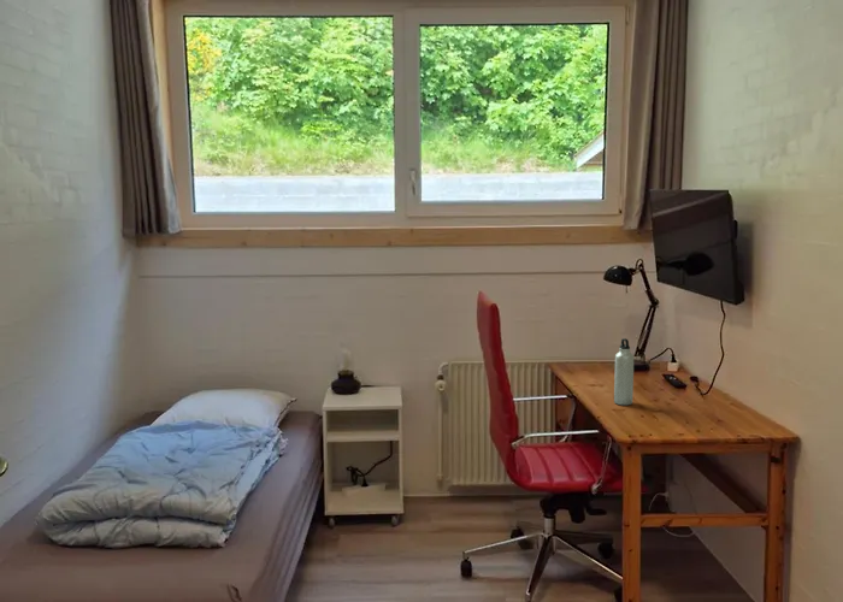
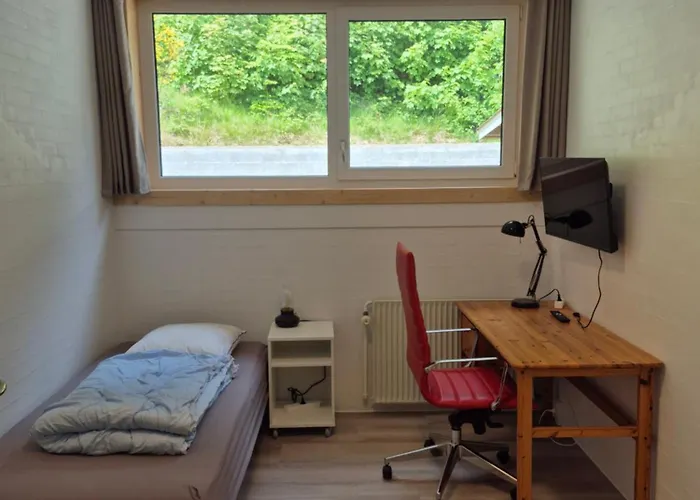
- water bottle (624, 371)
